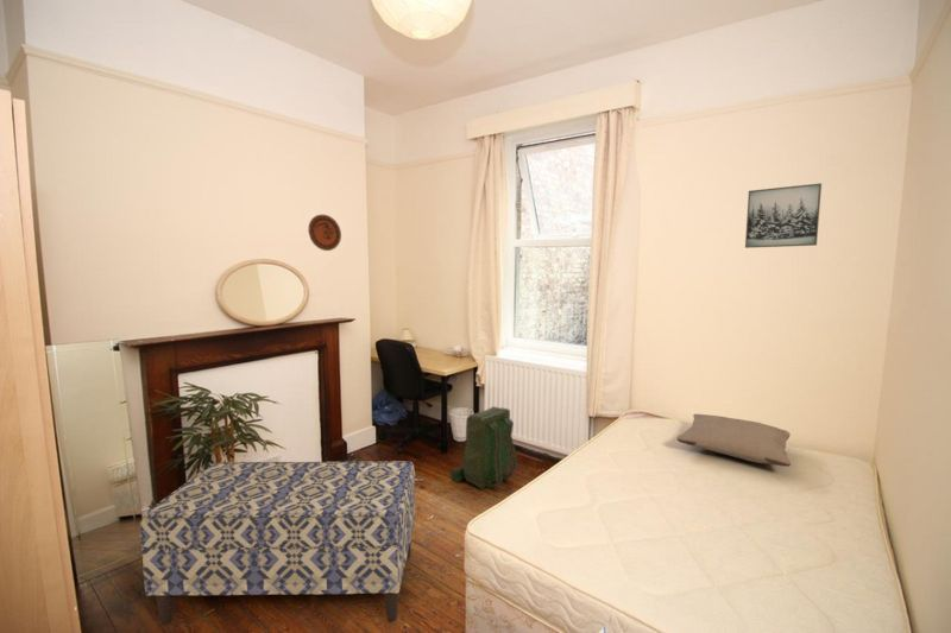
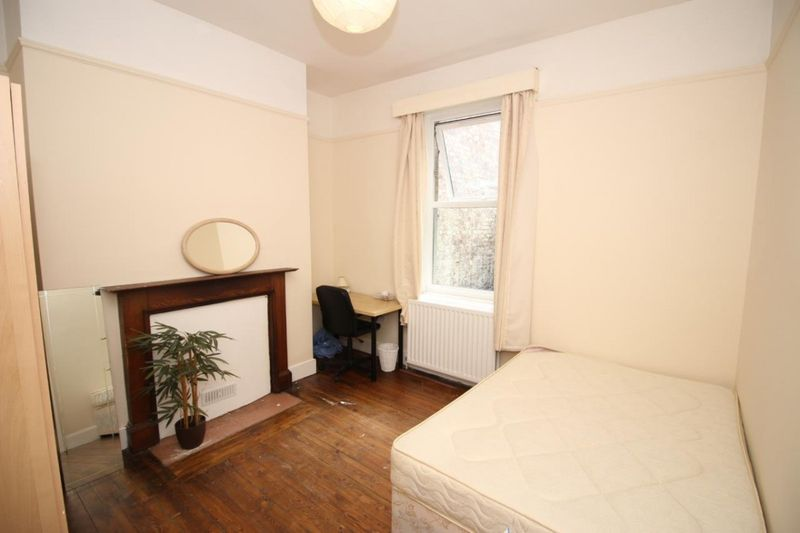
- bench (296, 536)
- backpack (486, 443)
- pillow (735, 437)
- decorative plate (325, 232)
- wall art (781, 217)
